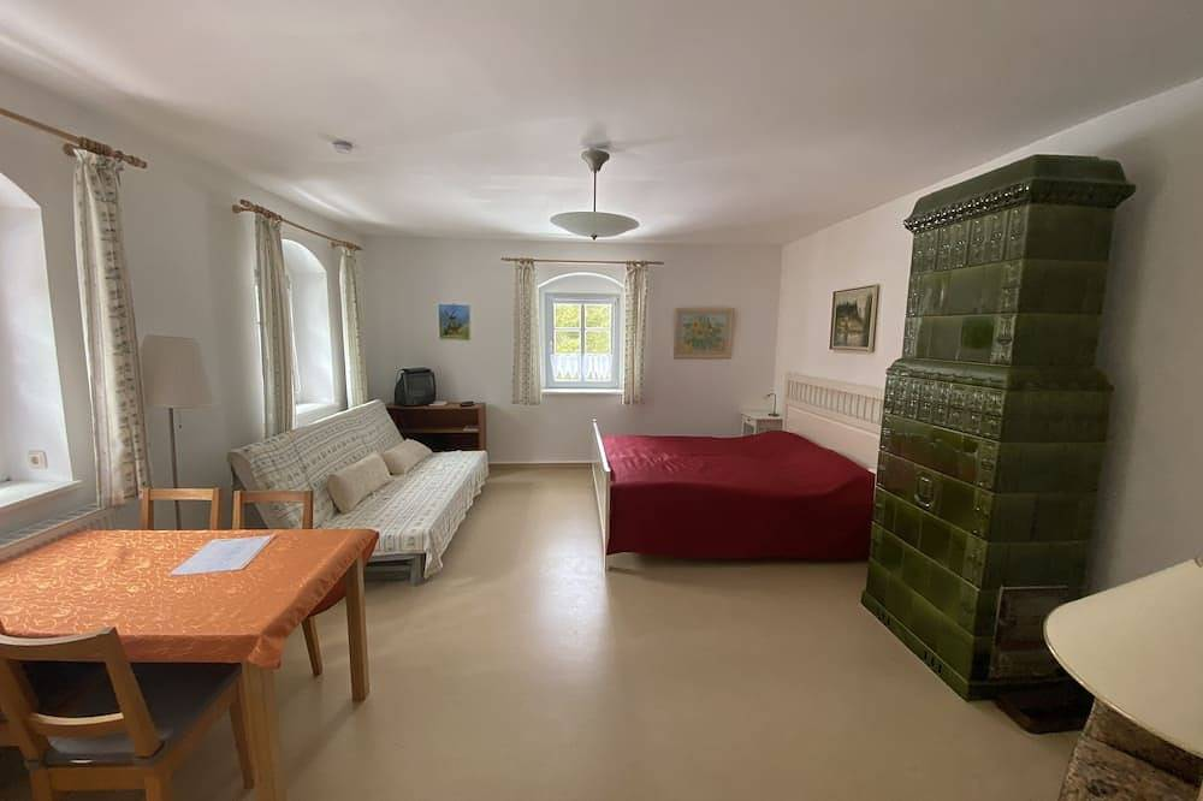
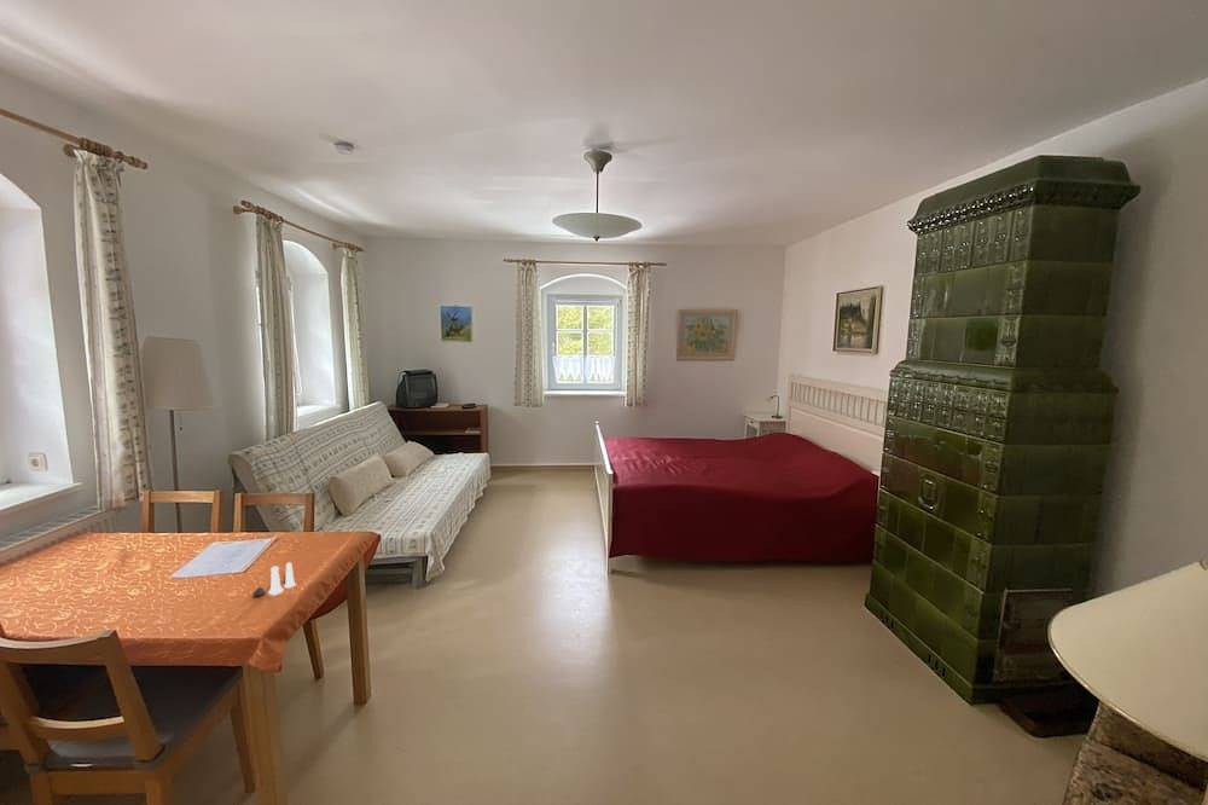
+ salt and pepper shaker set (275, 575)
